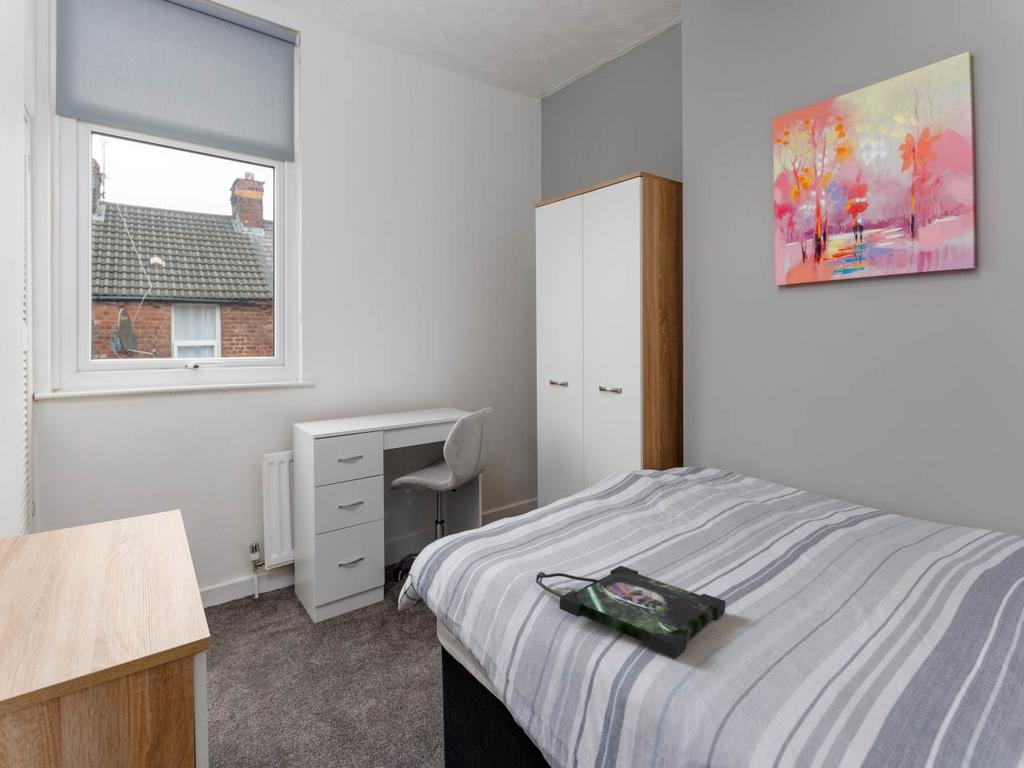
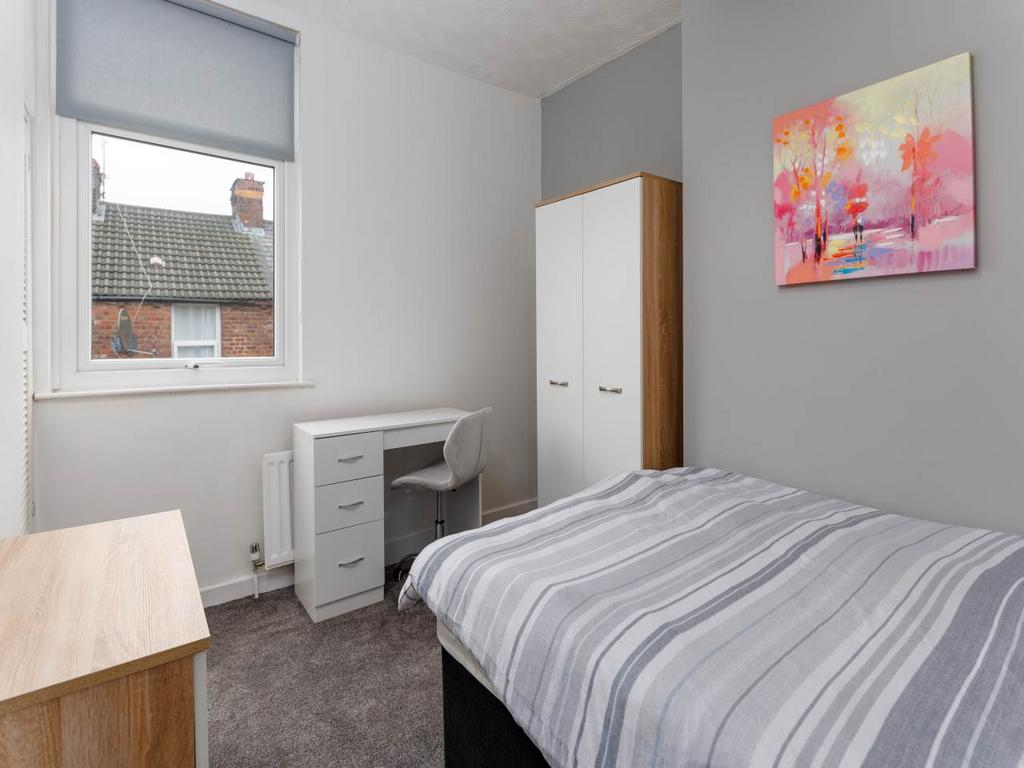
- photo frame (610, 595)
